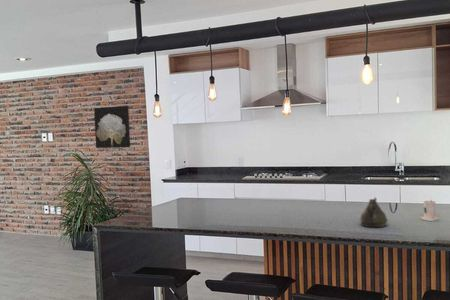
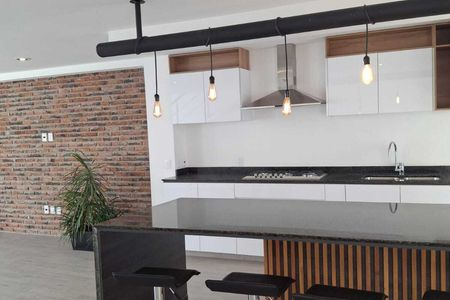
- candle (429, 209)
- wall art (112, 127)
- teapot (374, 211)
